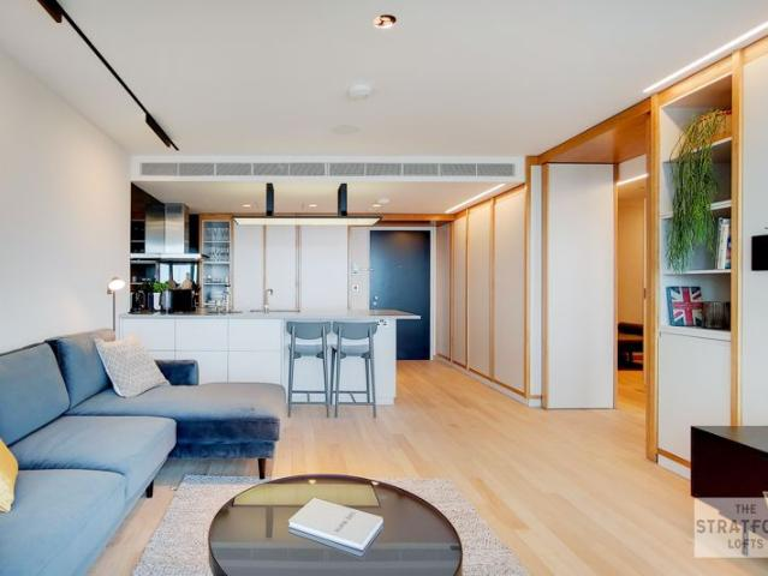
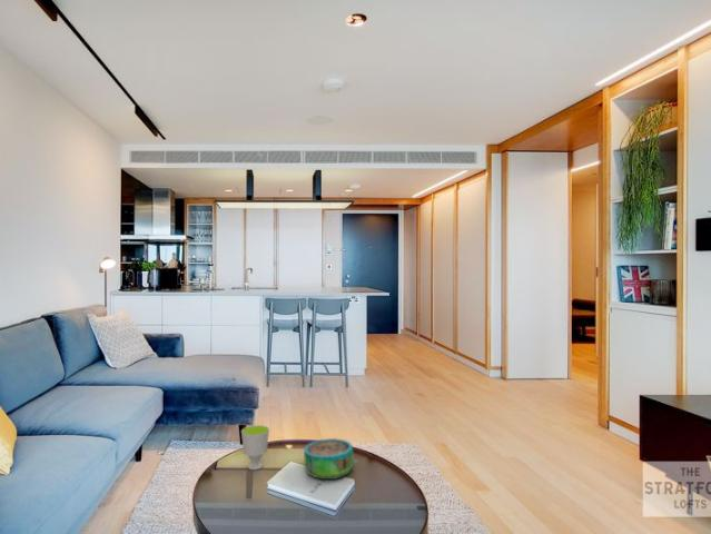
+ decorative bowl (328, 458)
+ cup (255, 447)
